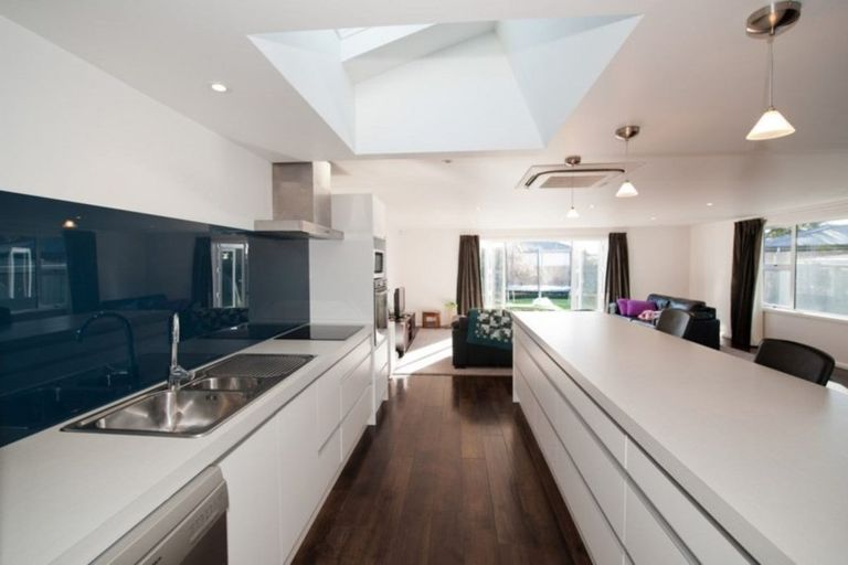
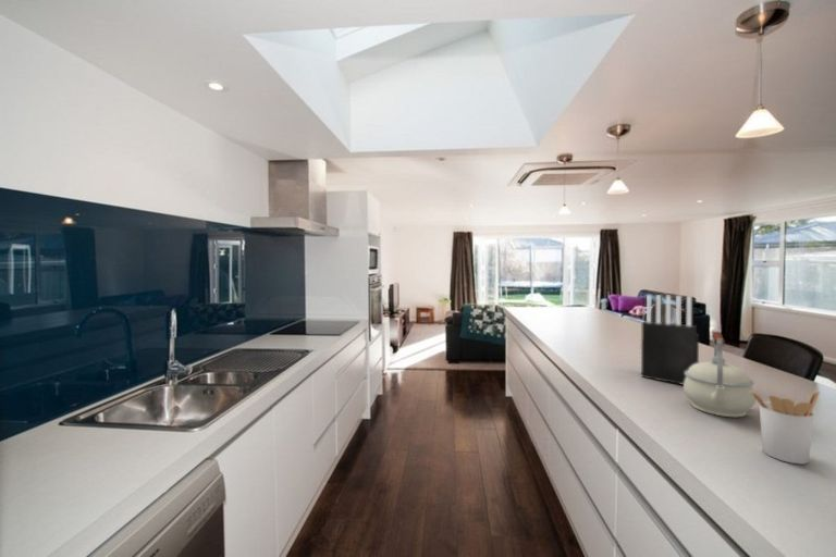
+ utensil holder (786, 423)
+ knife block (669, 336)
+ kettle (717, 372)
